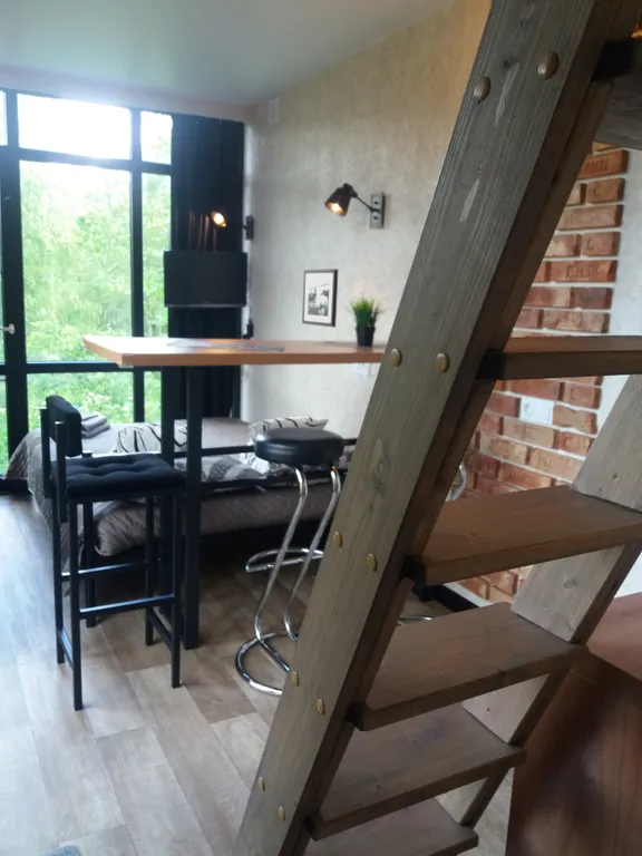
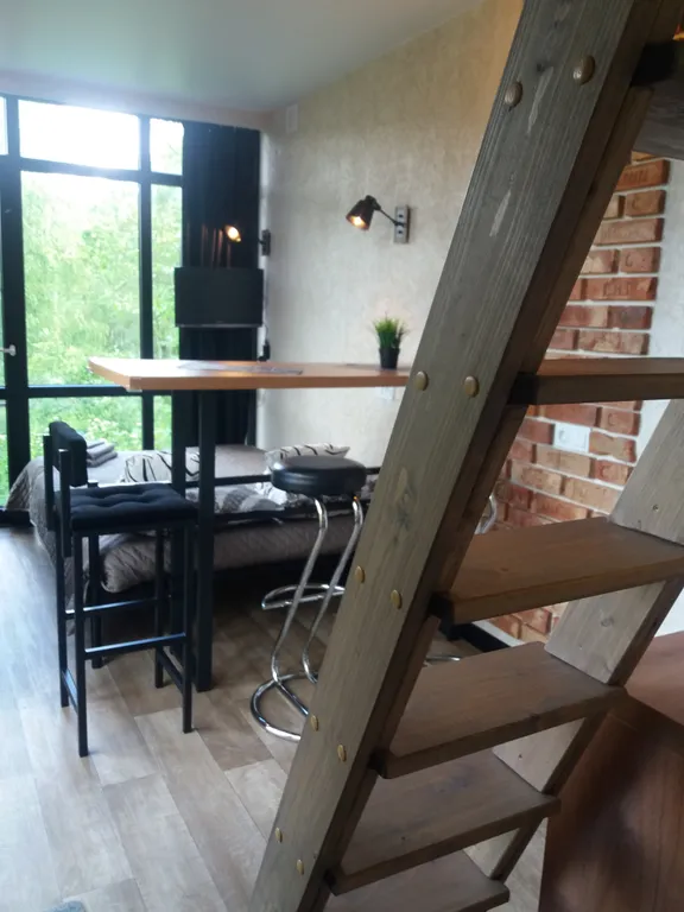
- picture frame (319, 298)
